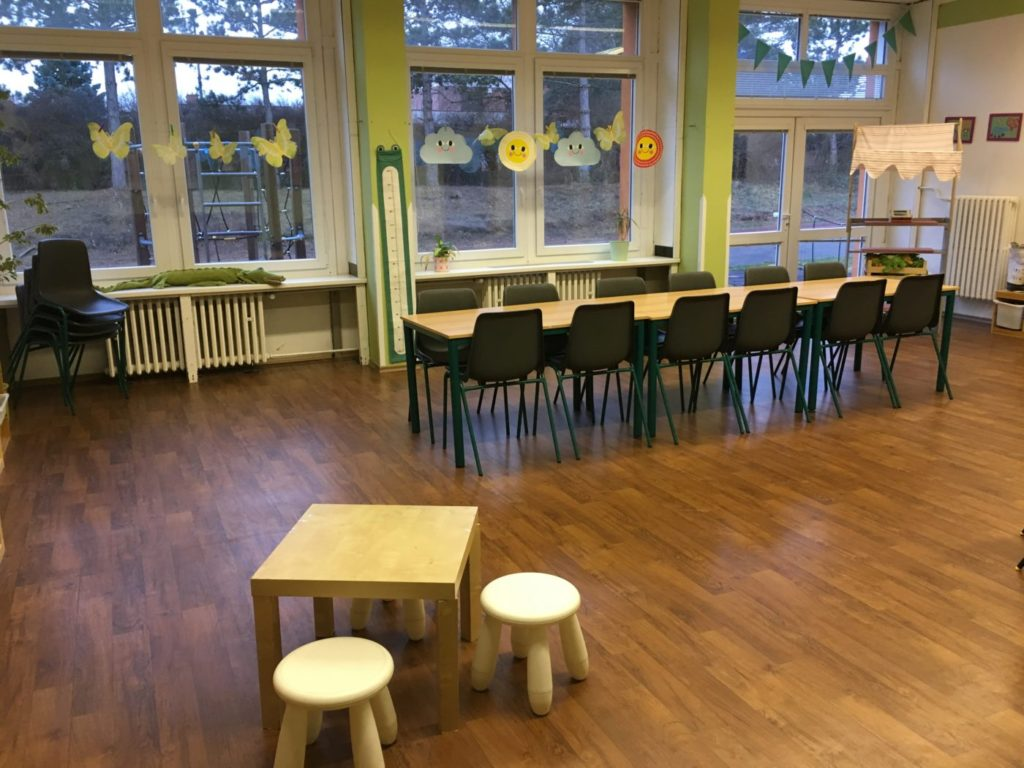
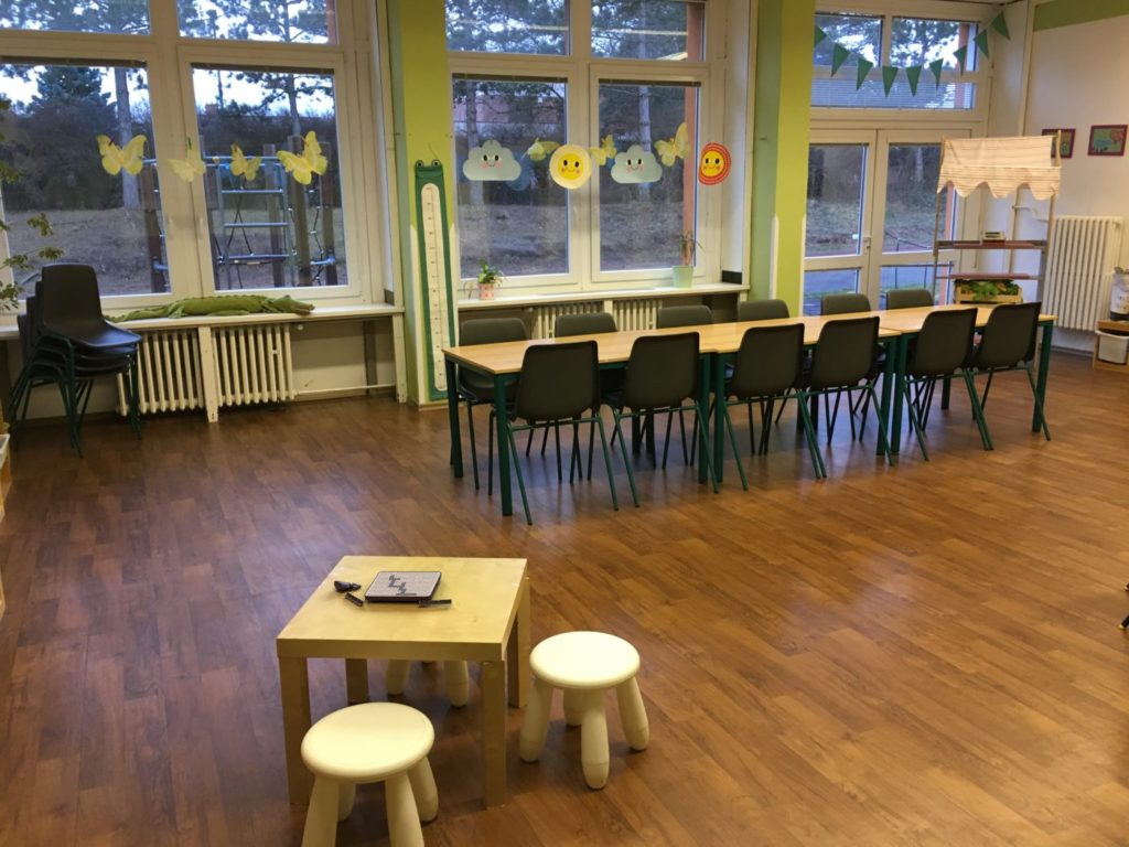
+ board game (395, 585)
